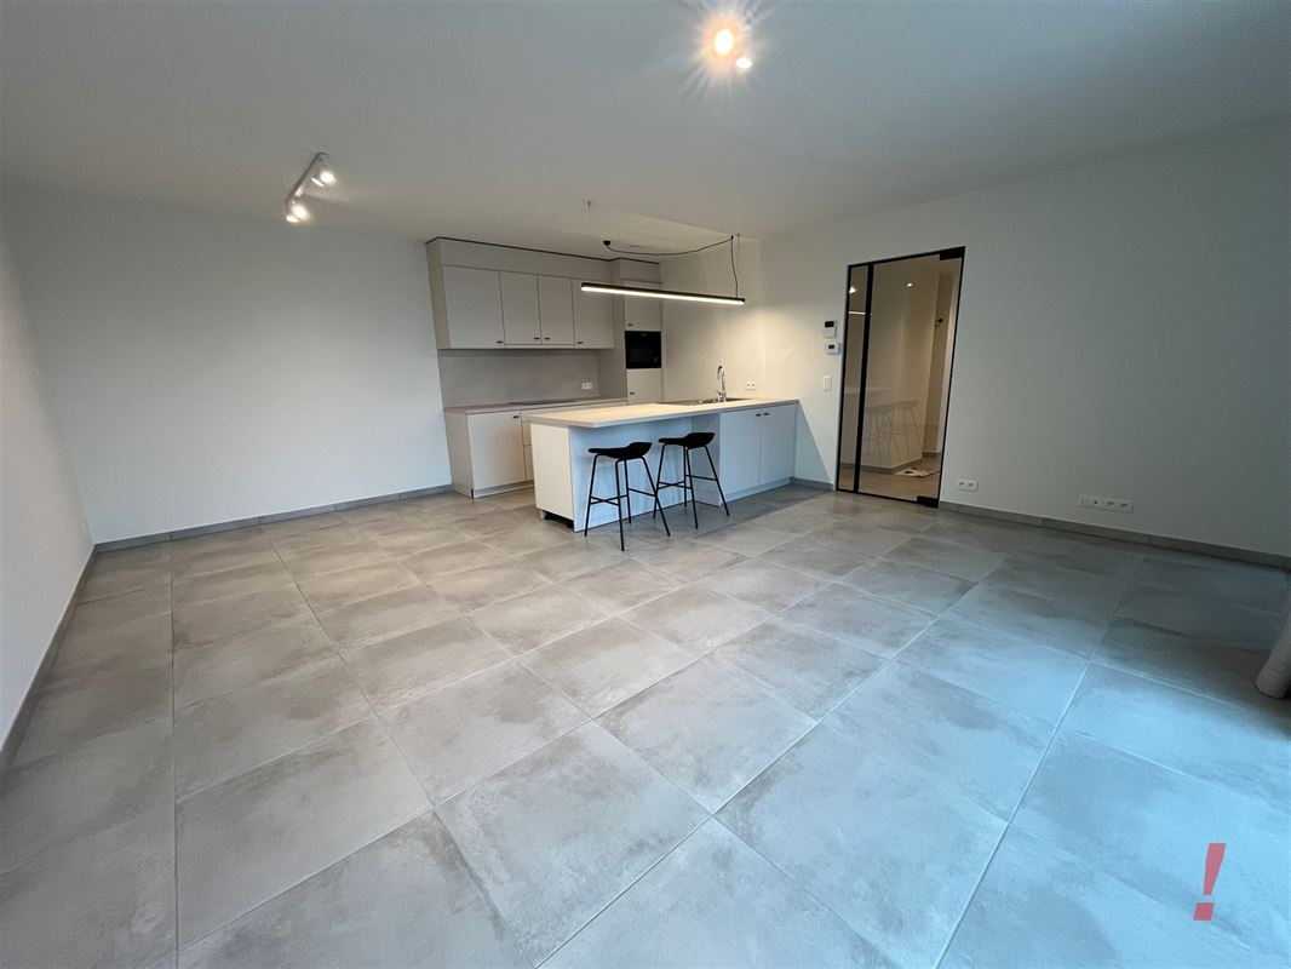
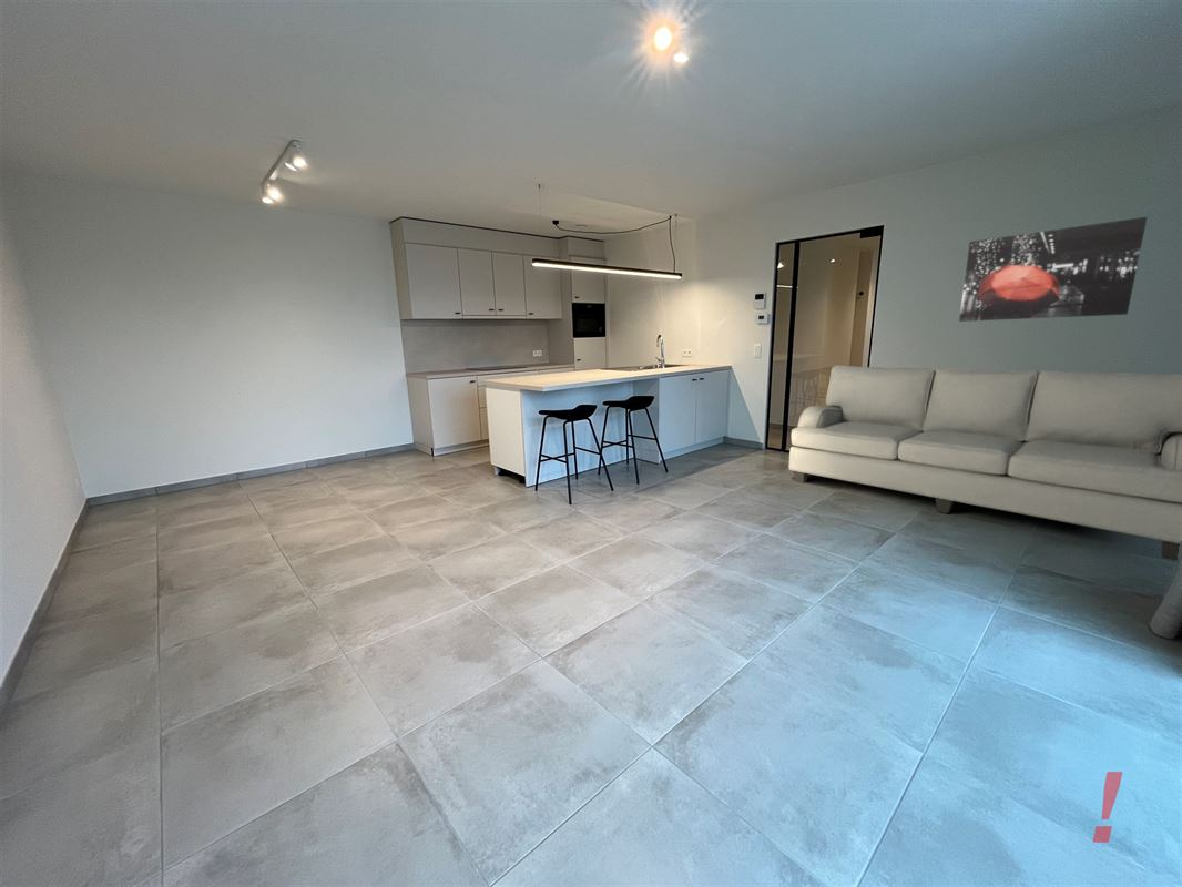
+ wall art (1042, 275)
+ sofa (967, 436)
